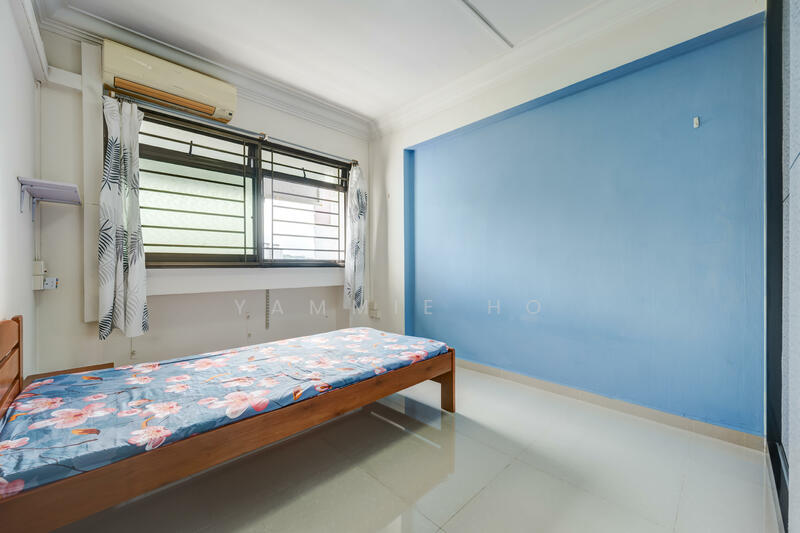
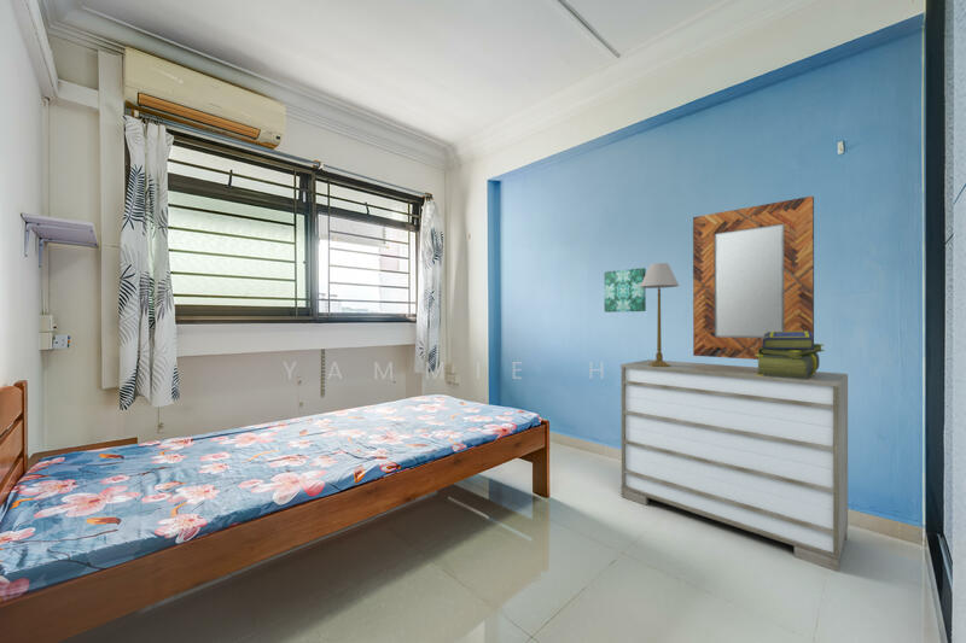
+ home mirror (747, 283)
+ dresser (722, 442)
+ wall art (624, 291)
+ table lamp (658, 314)
+ stack of books (788, 352)
